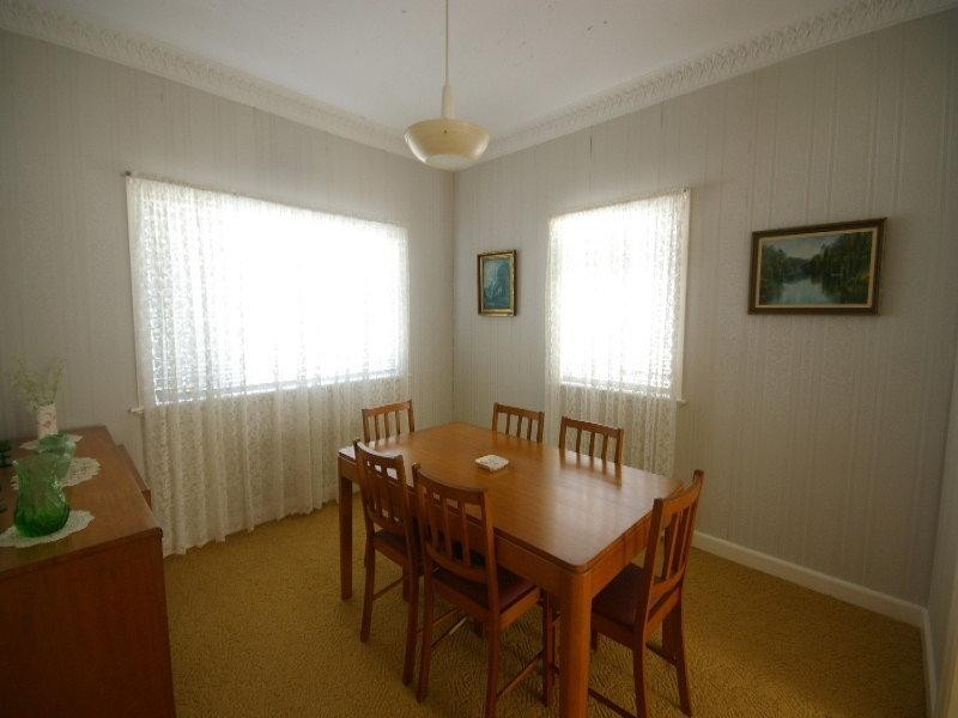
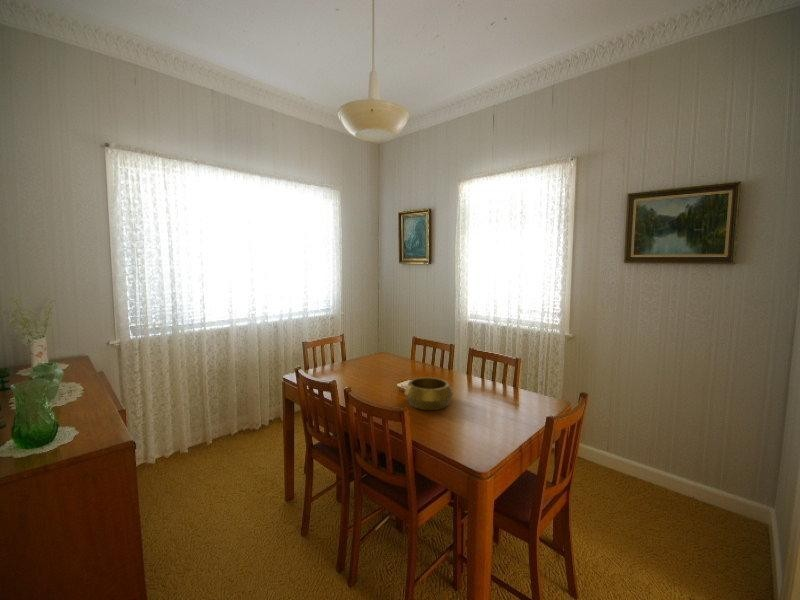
+ decorative bowl (428, 393)
